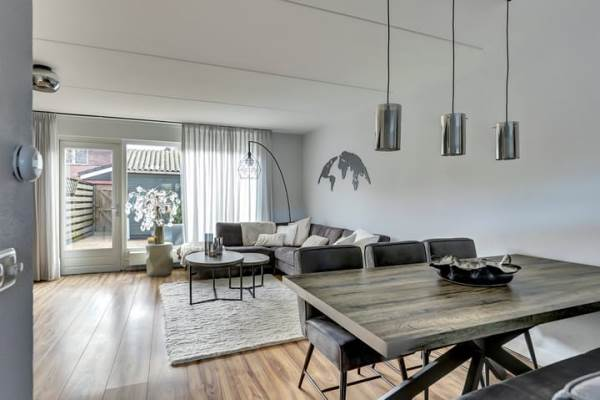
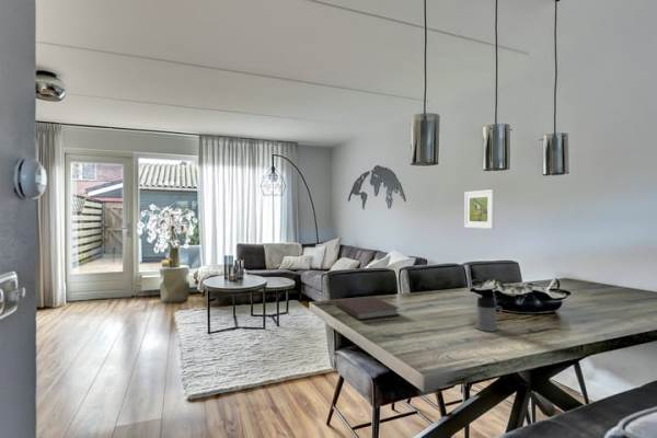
+ notebook (366, 307)
+ mug (489, 312)
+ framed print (479, 209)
